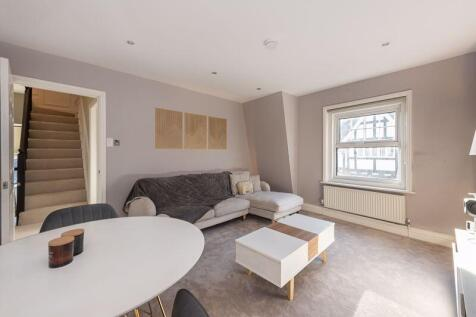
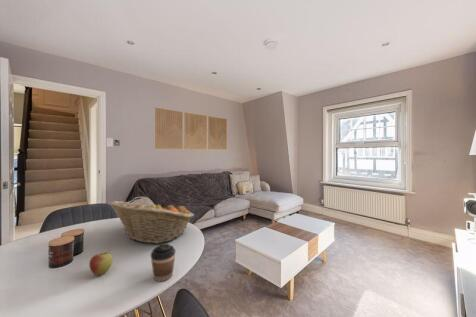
+ apple (101, 262)
+ coffee cup (163, 260)
+ fruit basket (153, 215)
